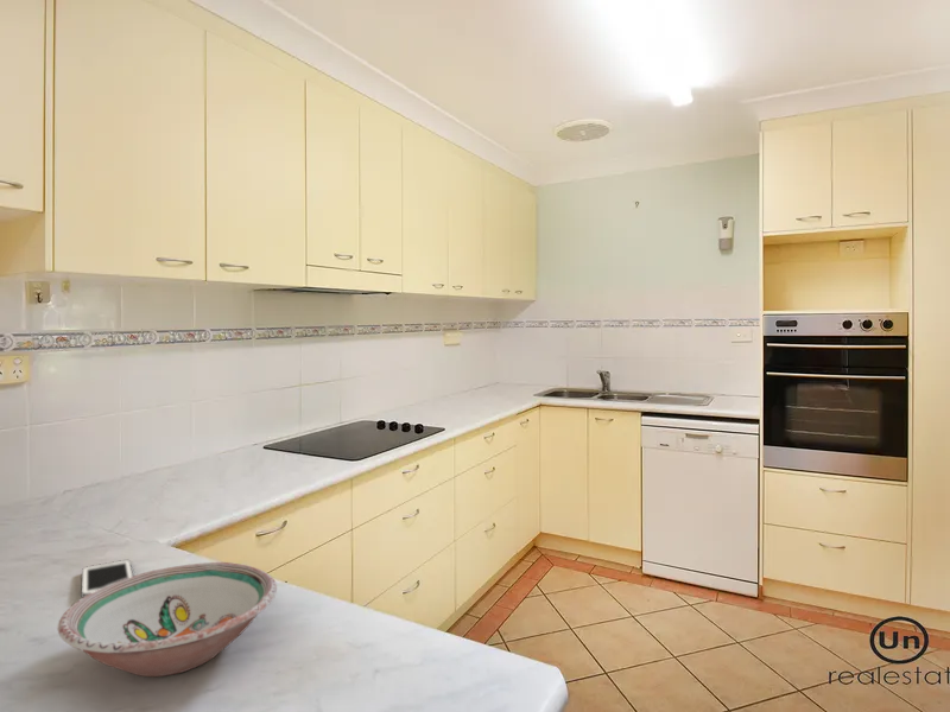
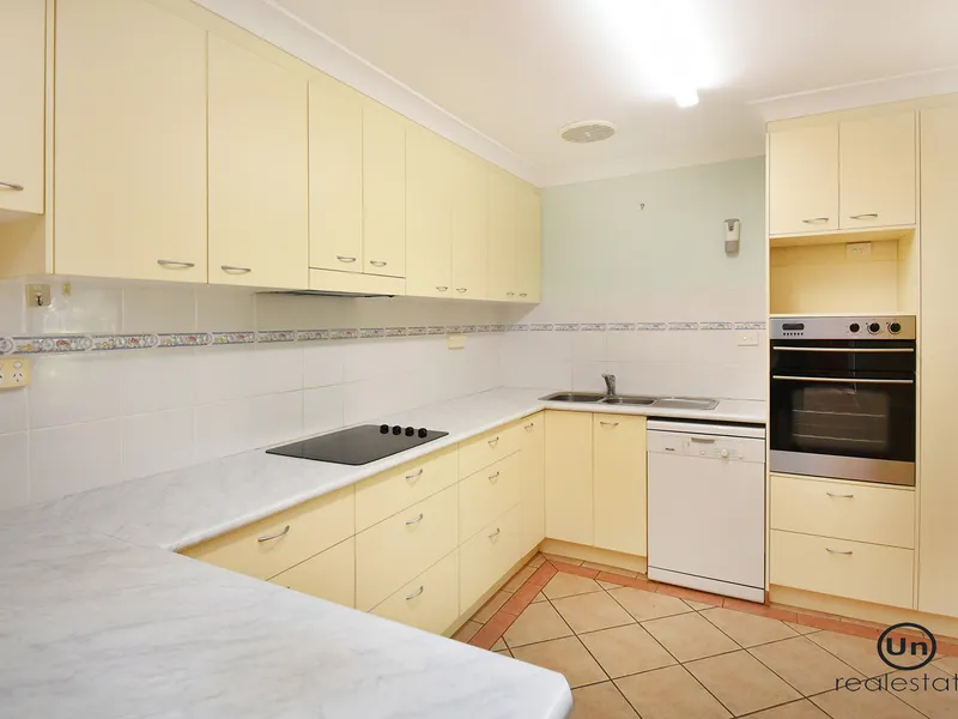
- cell phone (107, 578)
- bowl (176, 624)
